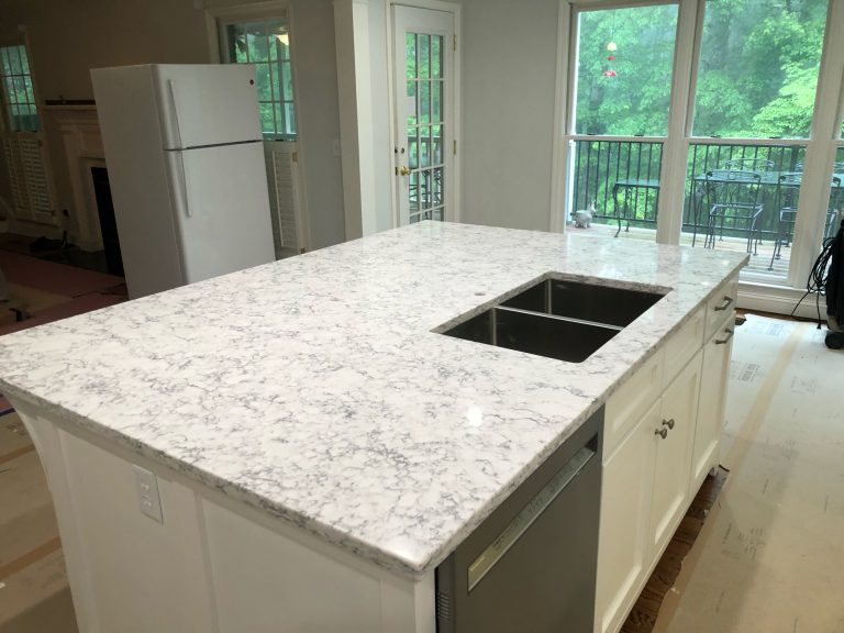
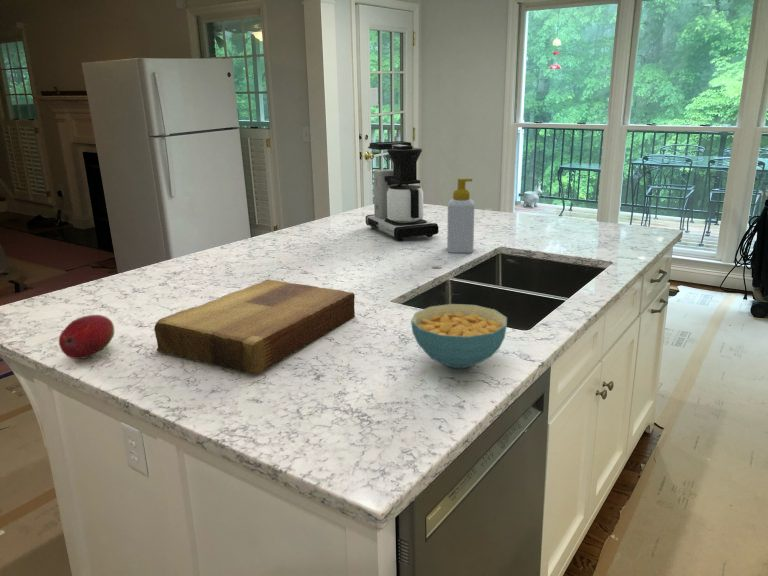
+ cereal bowl (458, 341)
+ cutting board (260, 318)
+ soap bottle (461, 215)
+ fruit (87, 335)
+ coffee maker (399, 189)
